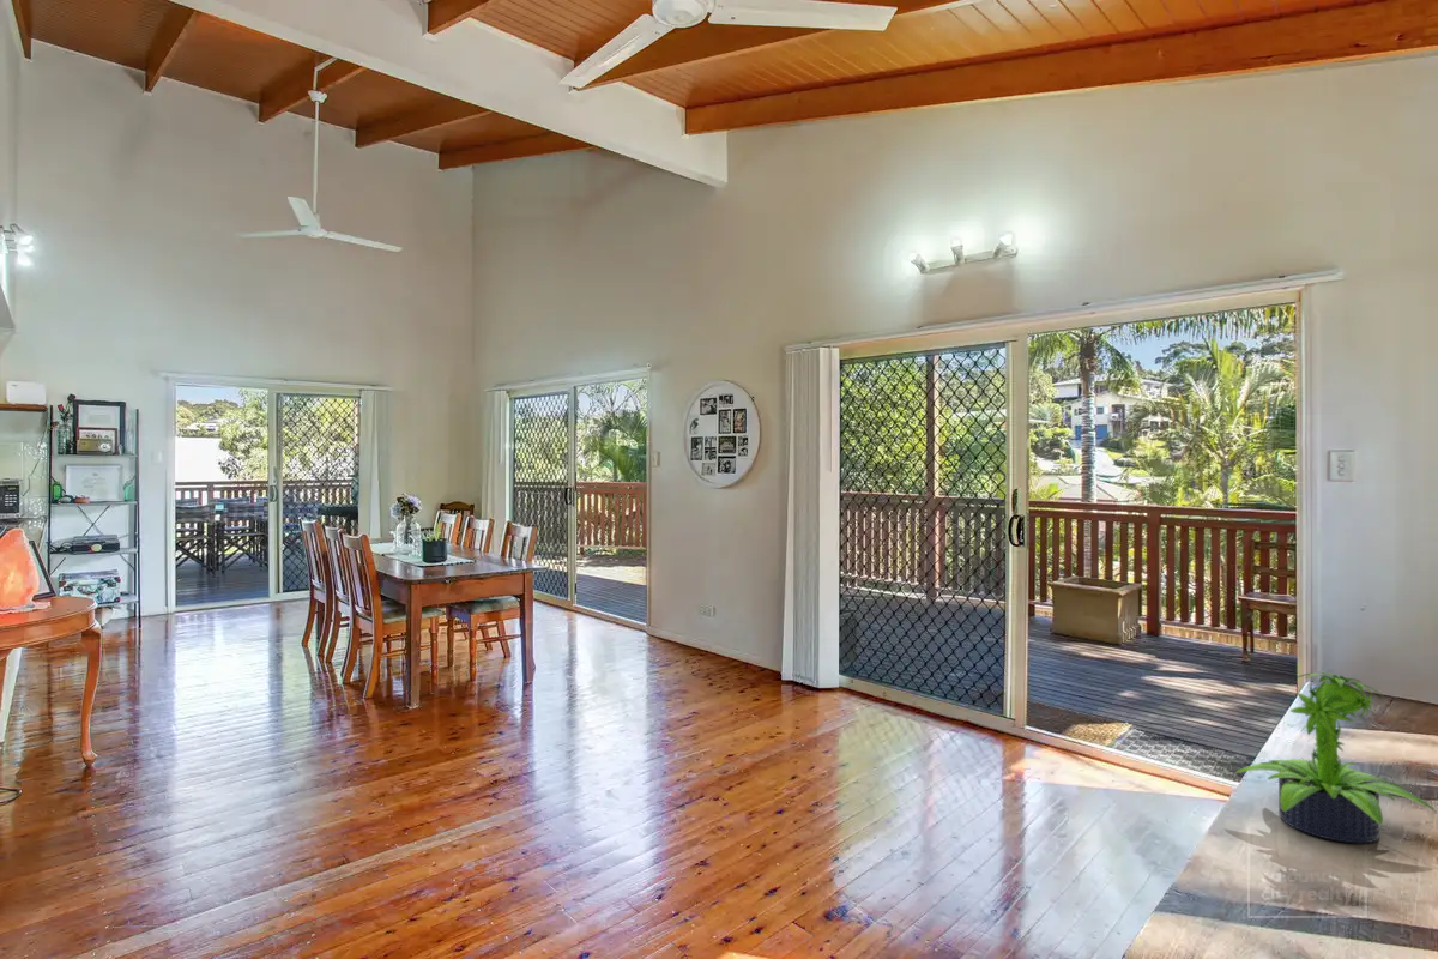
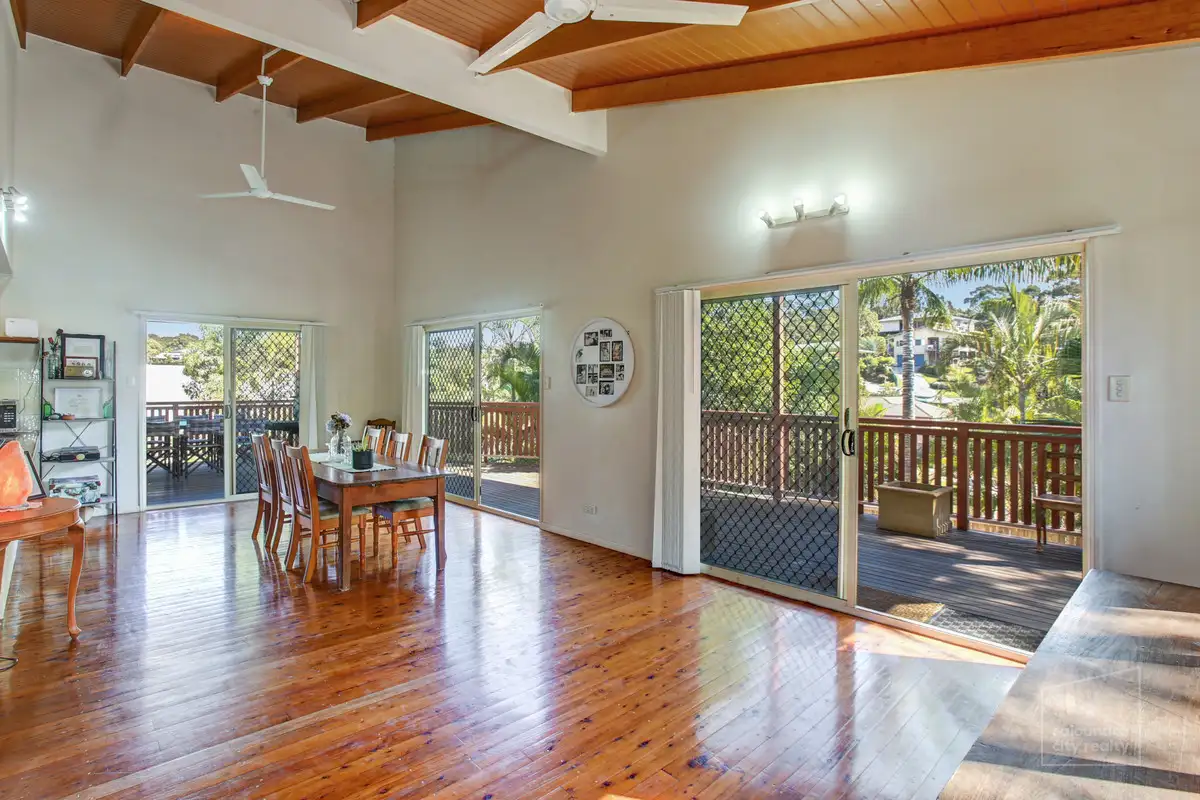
- potted plant (1330, 750)
